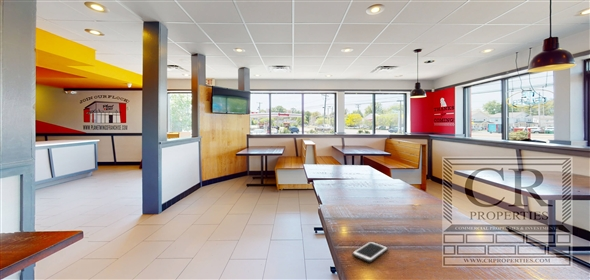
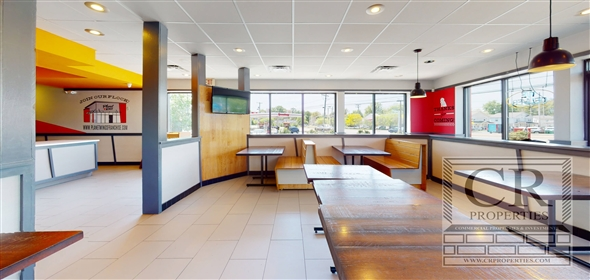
- cell phone (370, 251)
